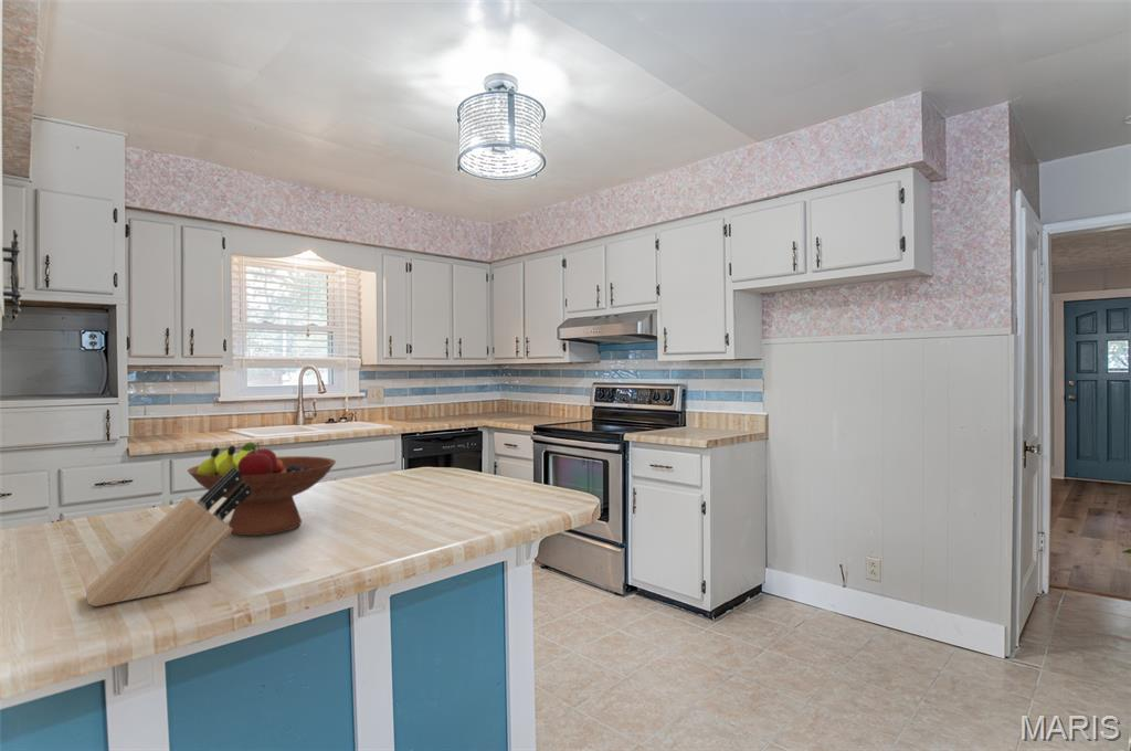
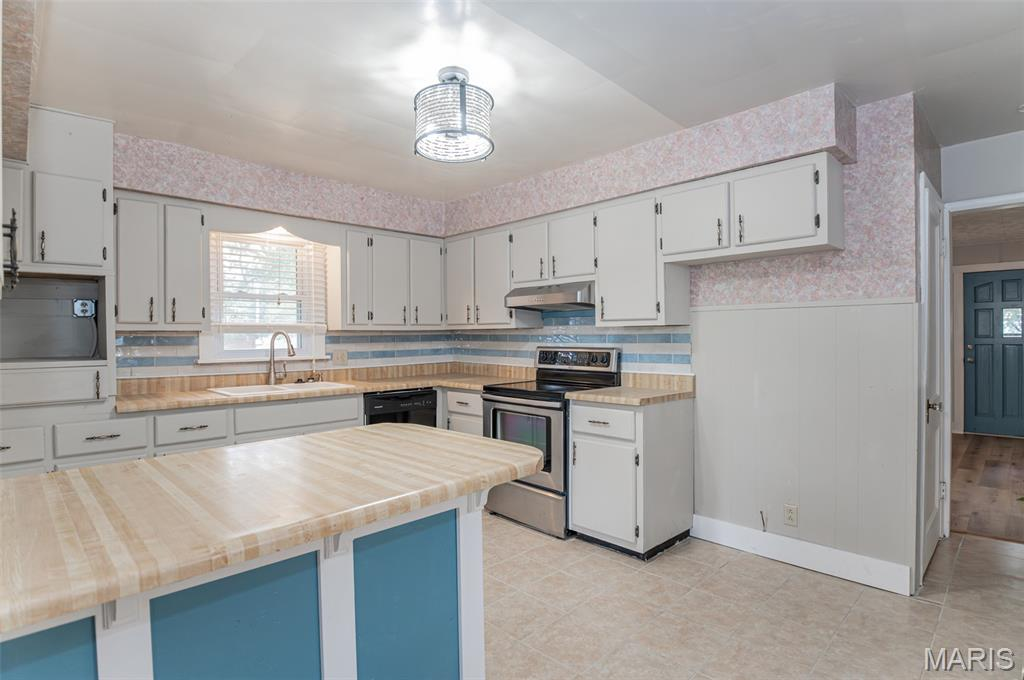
- fruit bowl (265, 484)
- knife block (173, 529)
